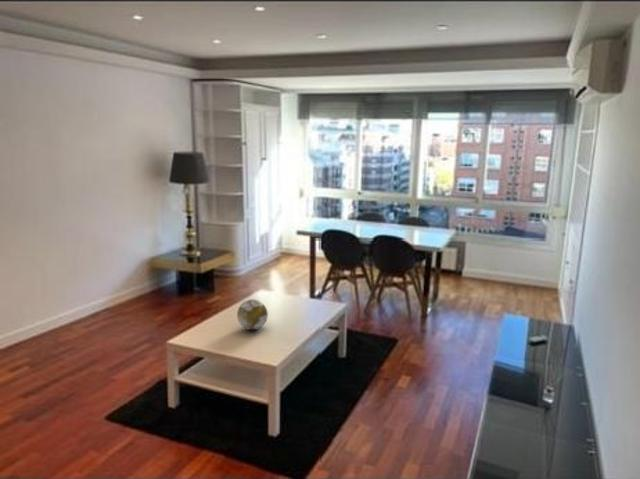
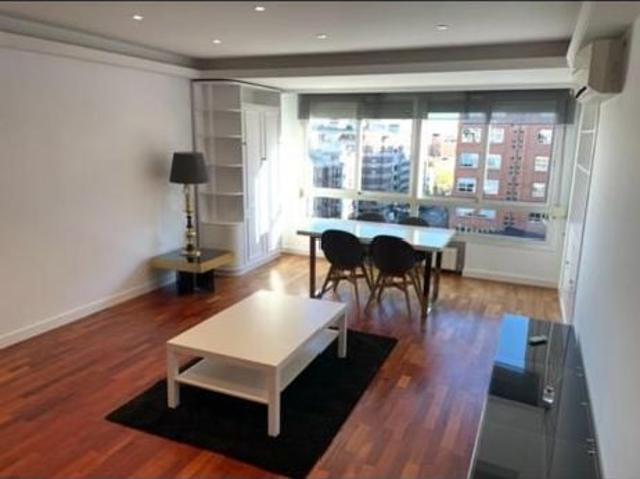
- decorative orb (252, 314)
